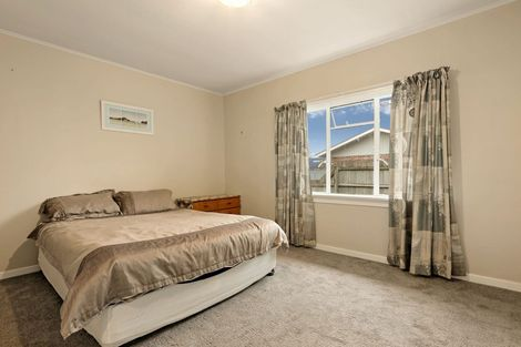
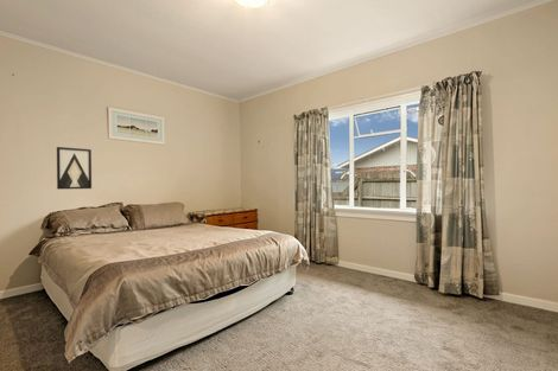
+ wall art (74, 168)
